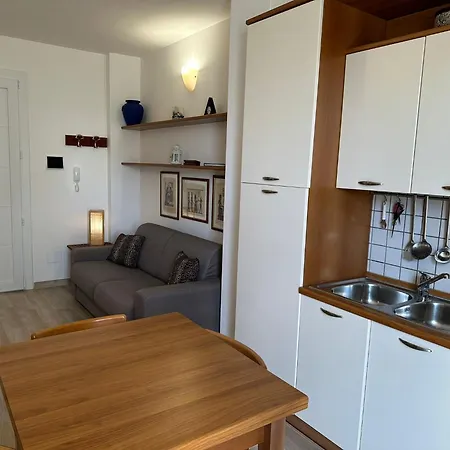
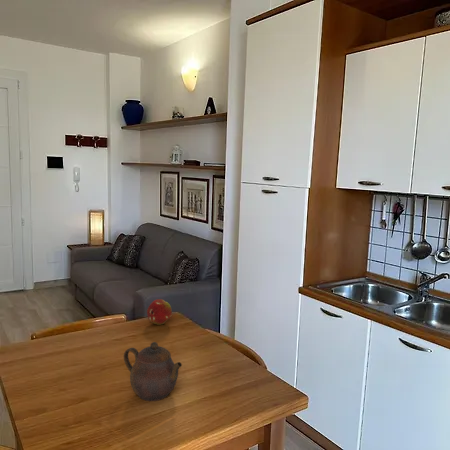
+ fruit (160, 311)
+ teapot (151, 367)
